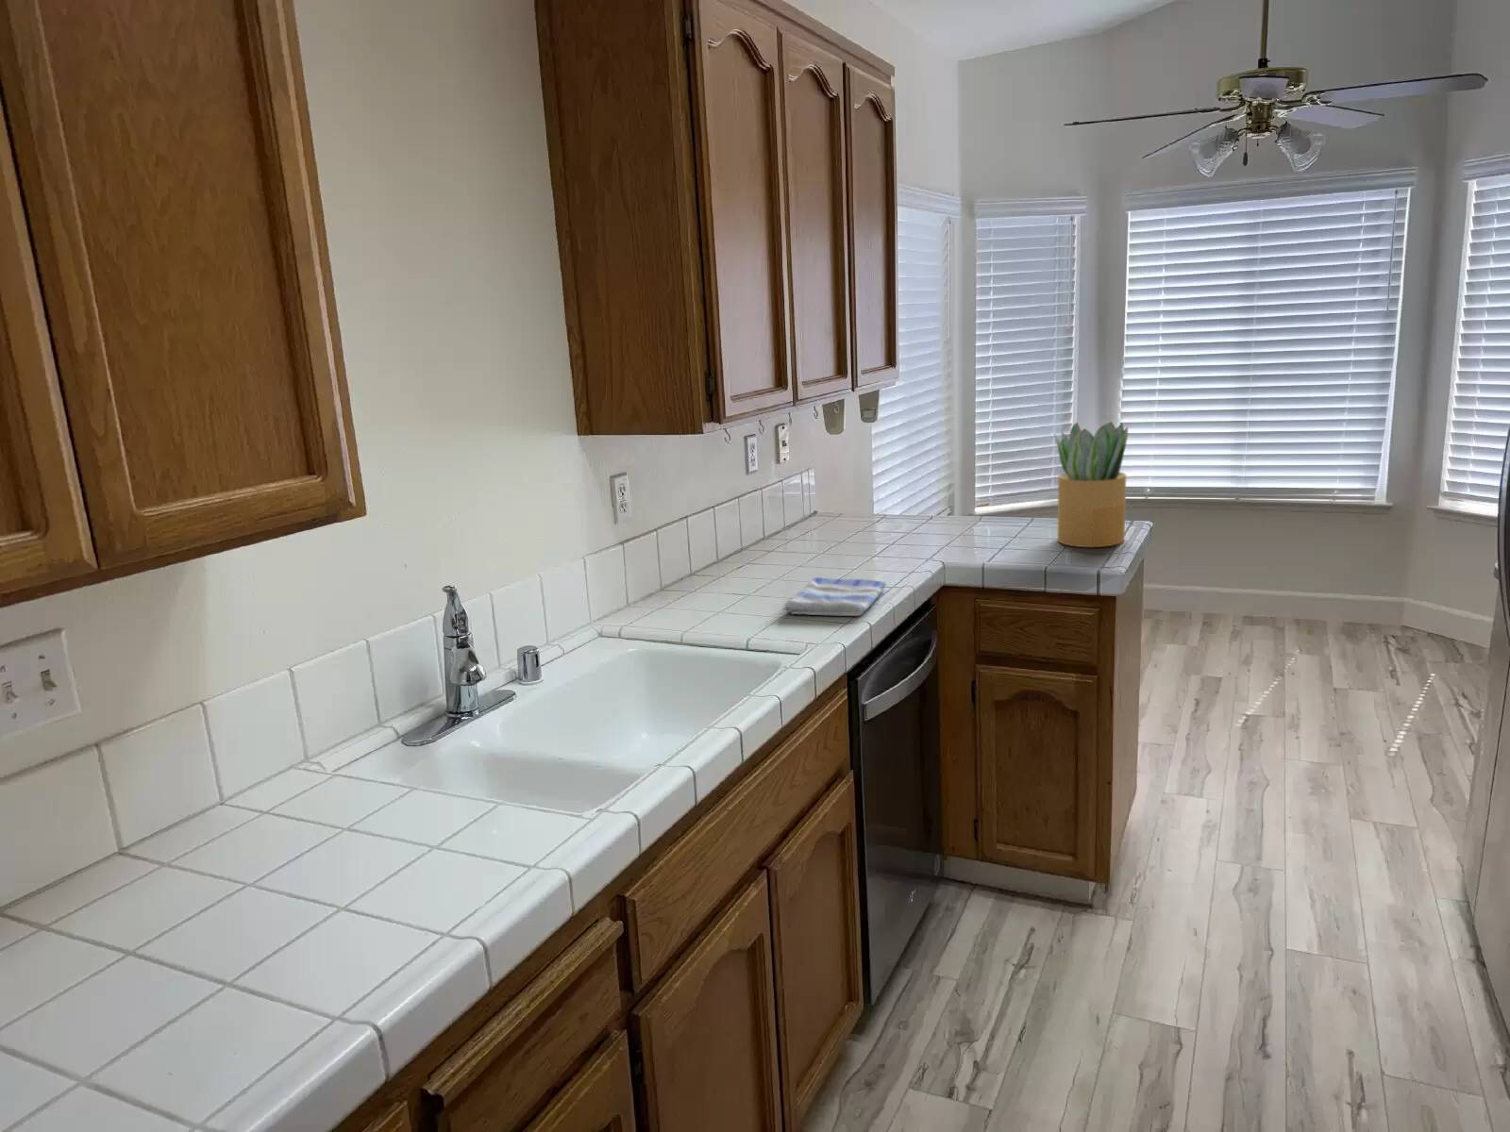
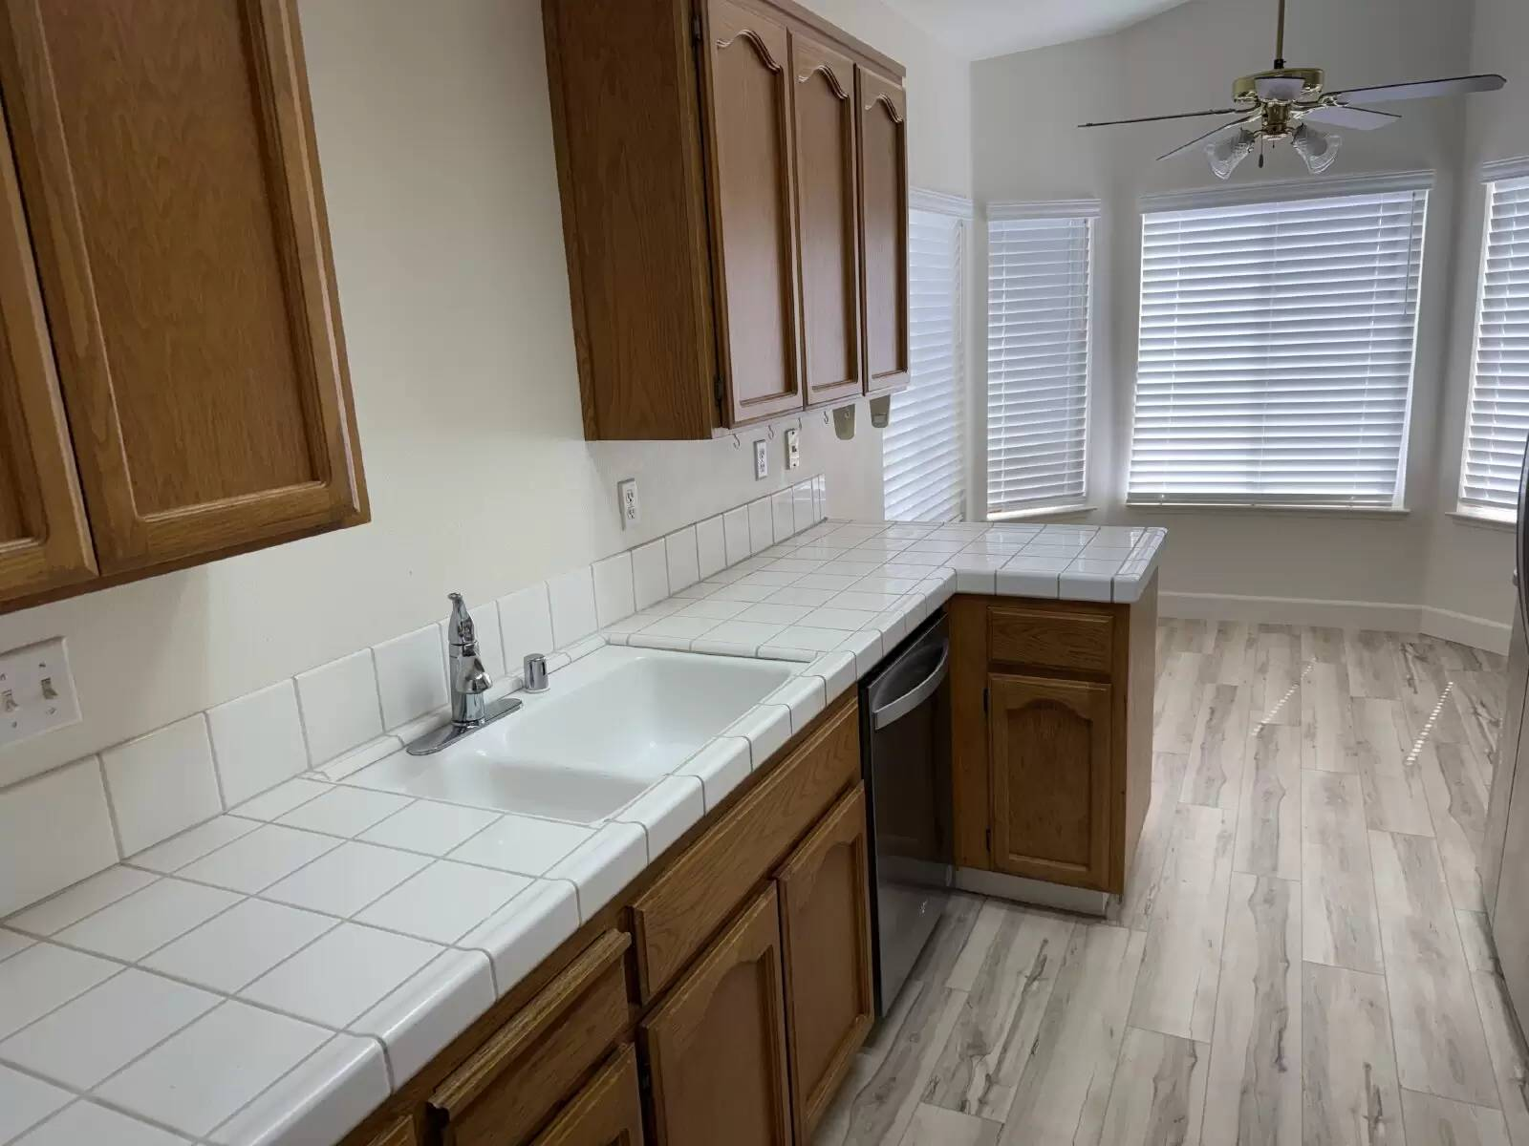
- potted plant (1094, 482)
- dish towel (836, 595)
